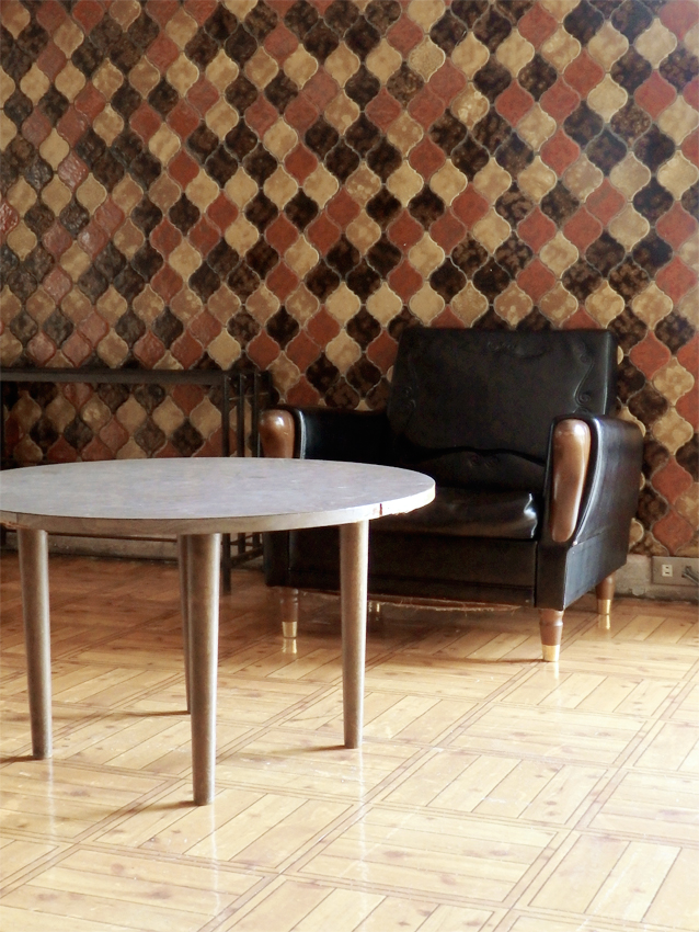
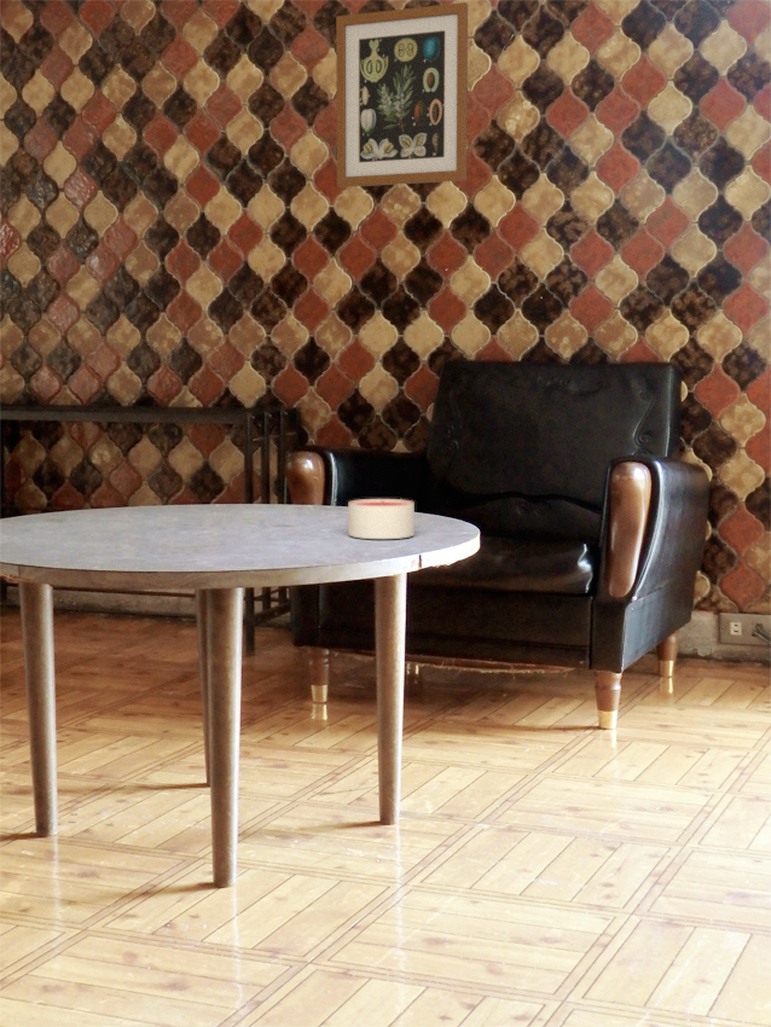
+ candle (381, 517)
+ wall art (400, 97)
